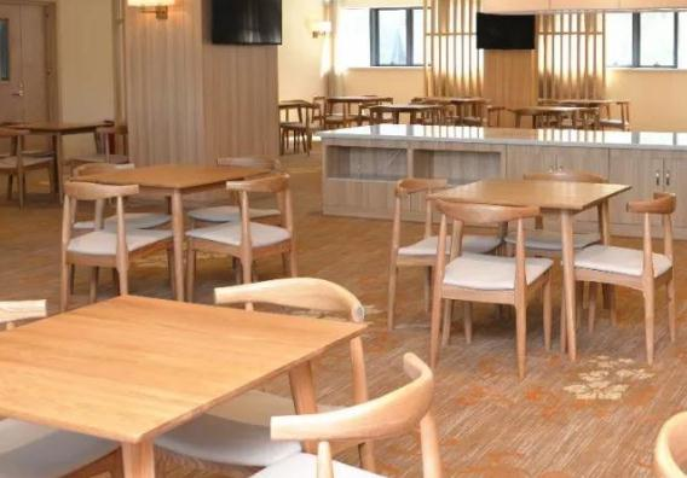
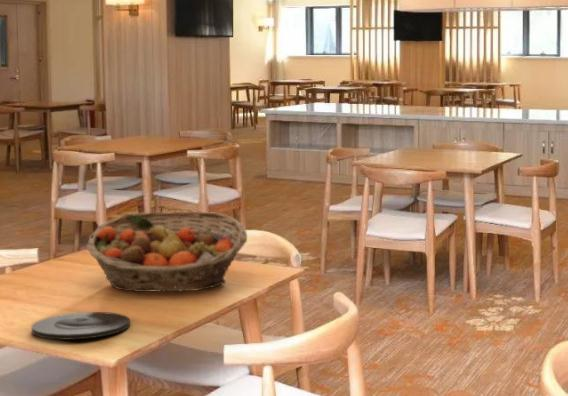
+ fruit basket (167, 250)
+ plate (81, 321)
